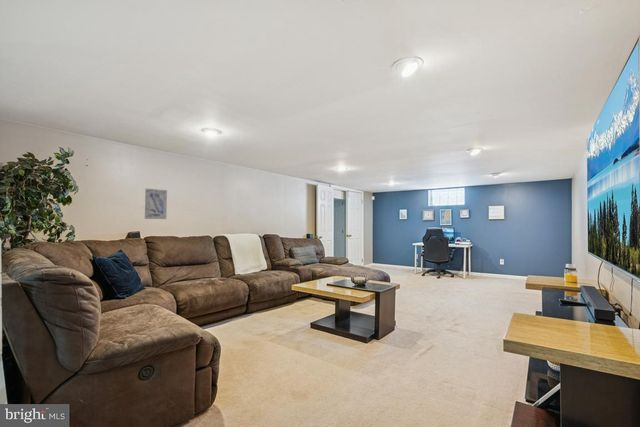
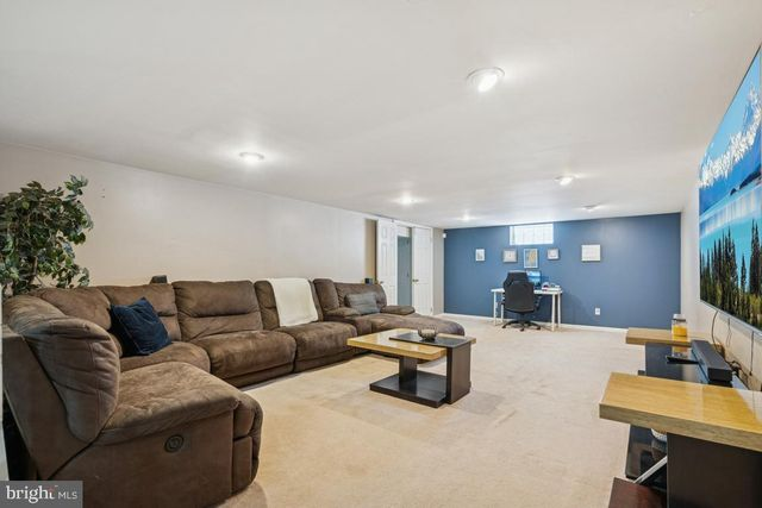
- wall art (156, 204)
